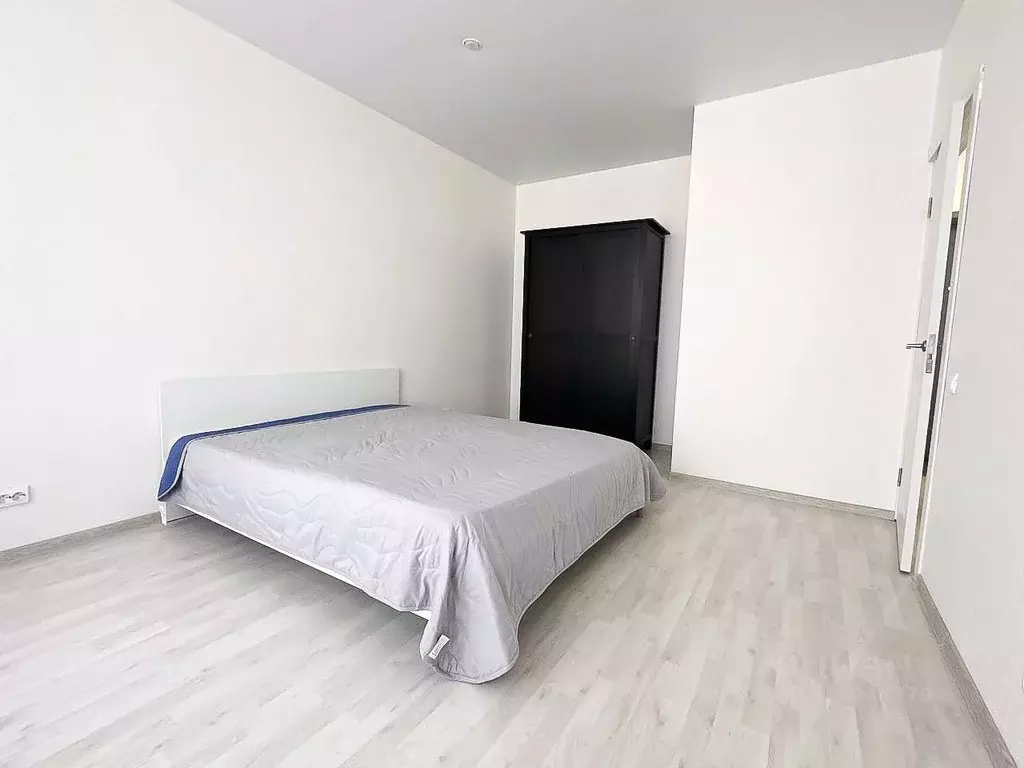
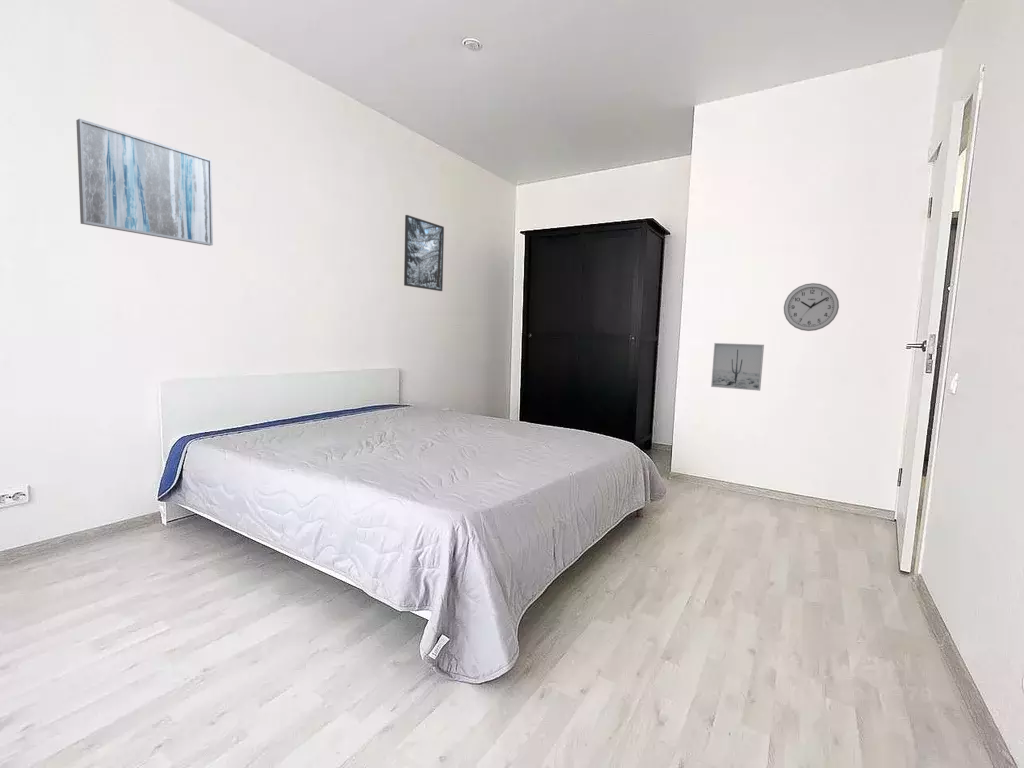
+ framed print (424, 255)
+ wall art (737, 366)
+ wall art (151, 189)
+ wall clock (810, 307)
